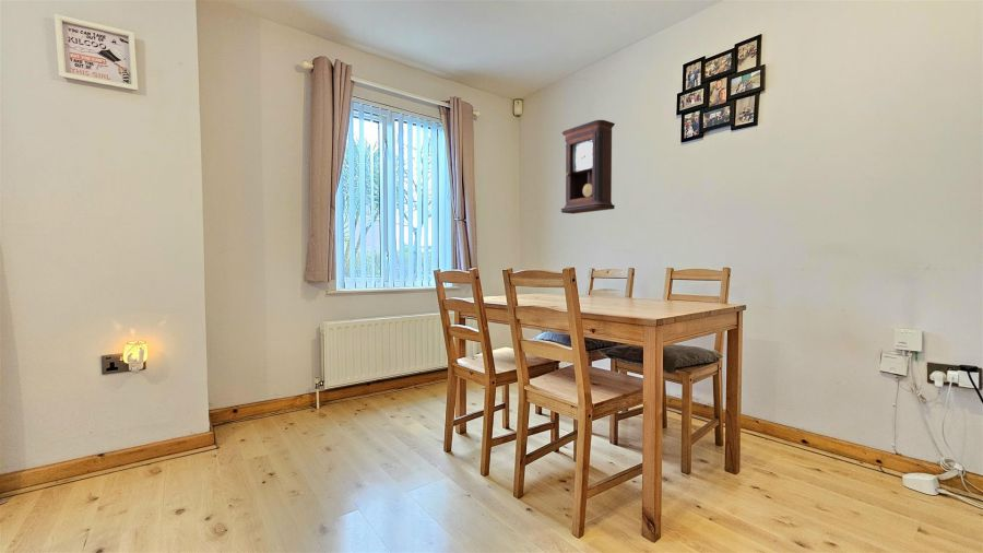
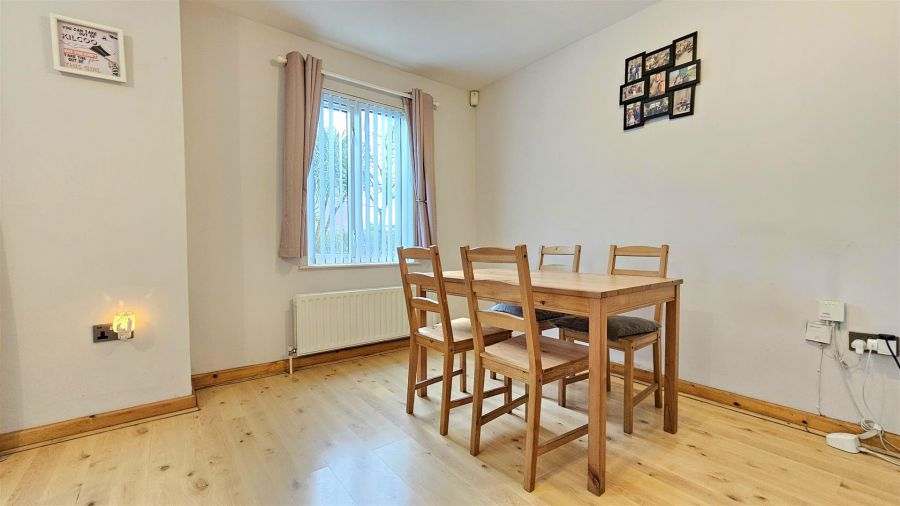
- pendulum clock (584, 169)
